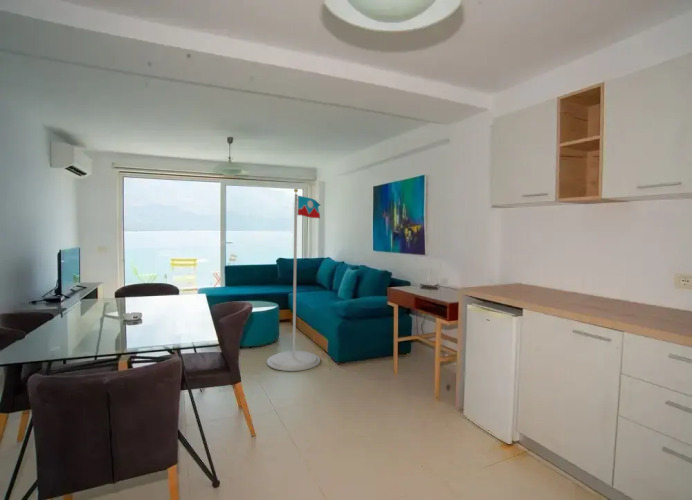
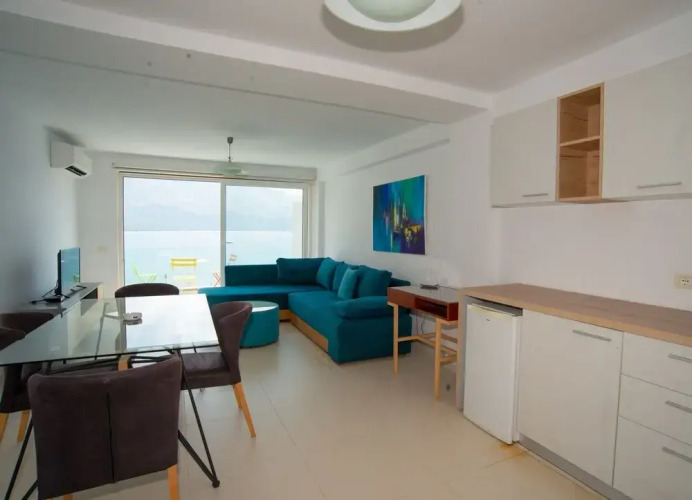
- flag (295, 275)
